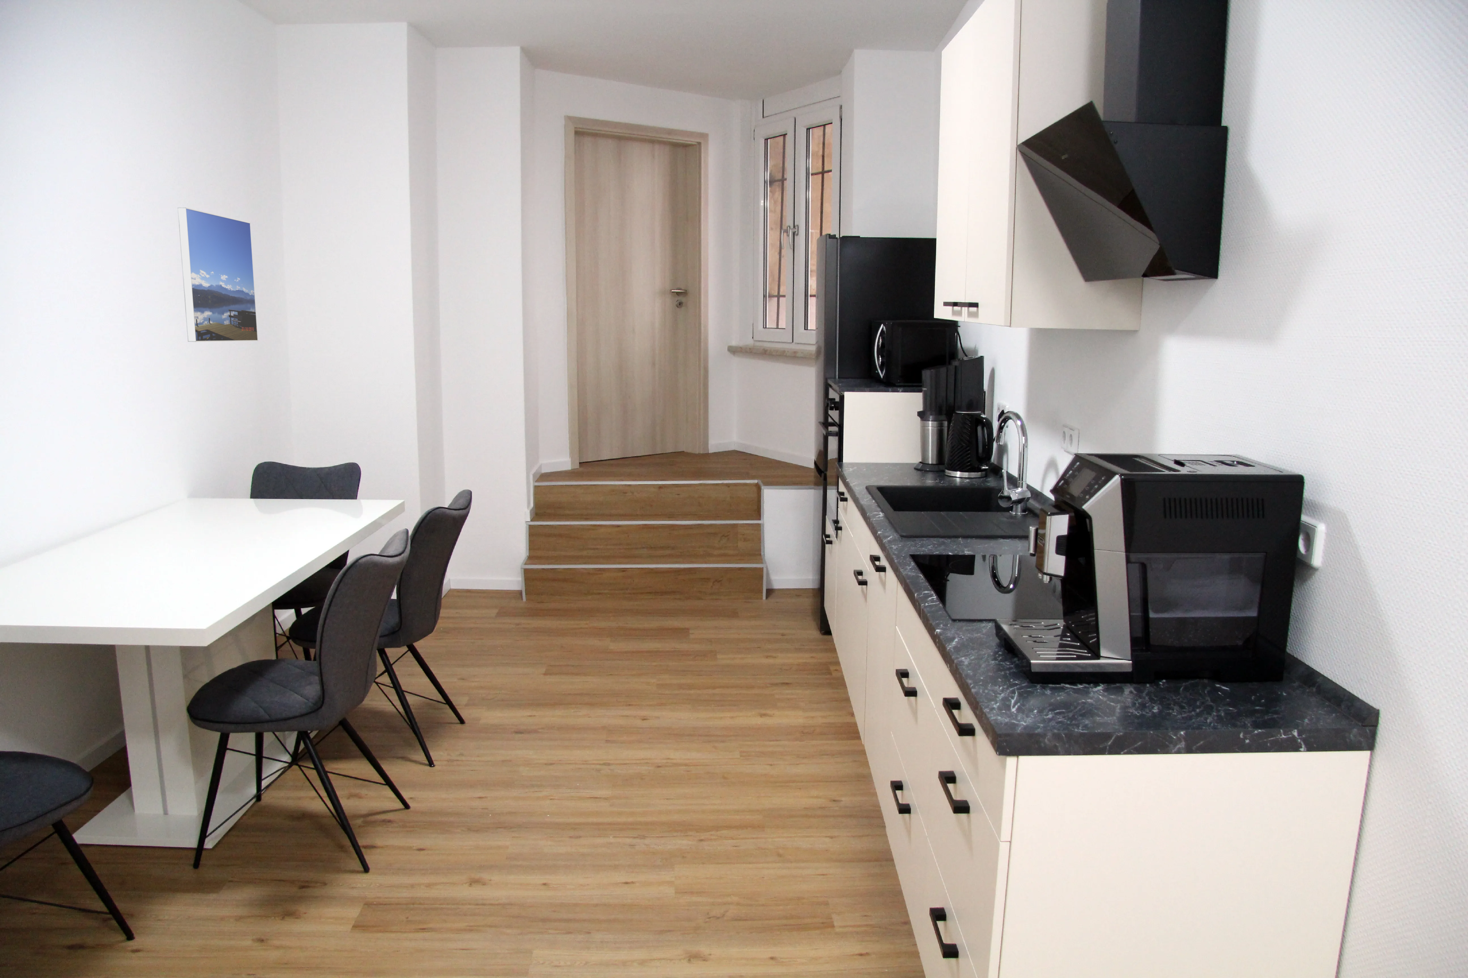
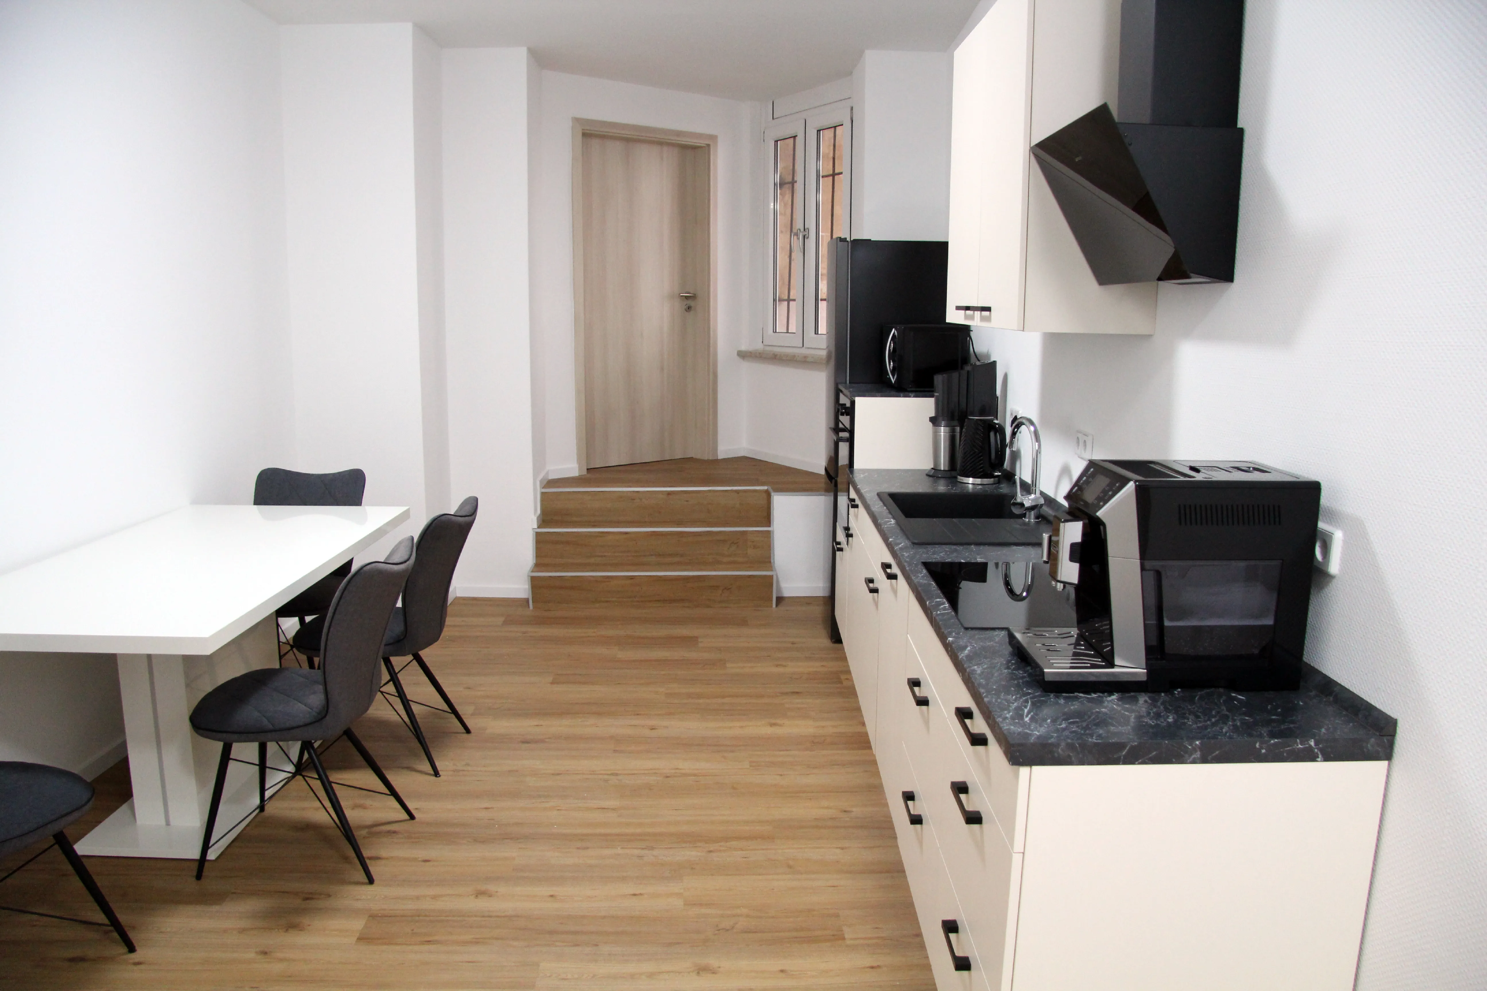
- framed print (221, 279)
